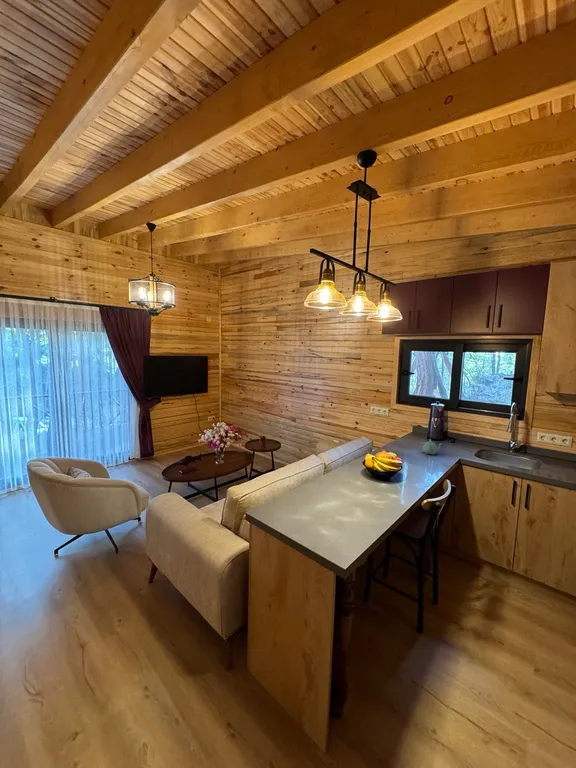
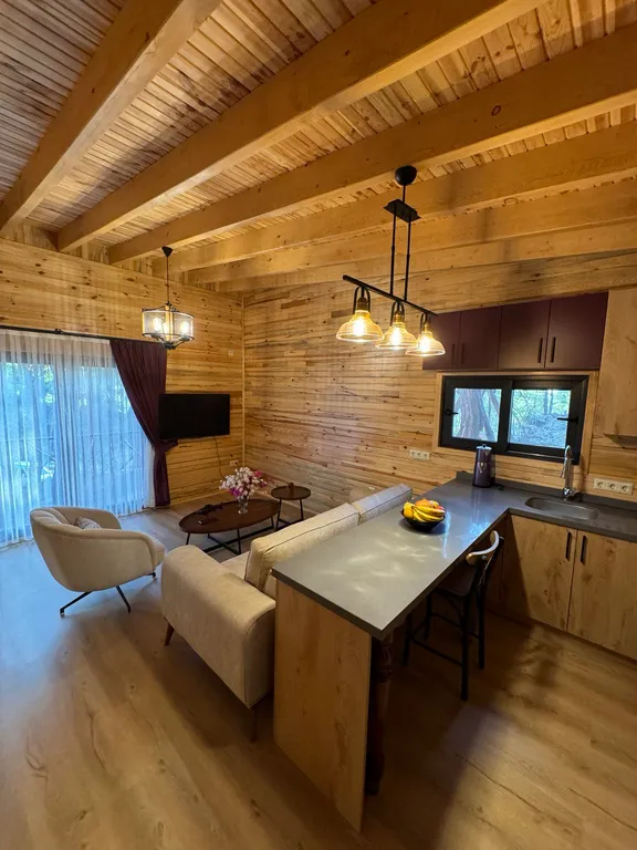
- teapot (431, 447)
